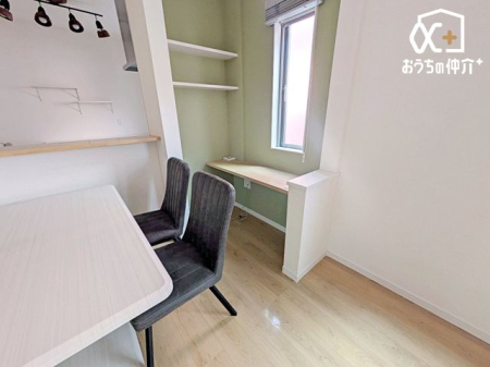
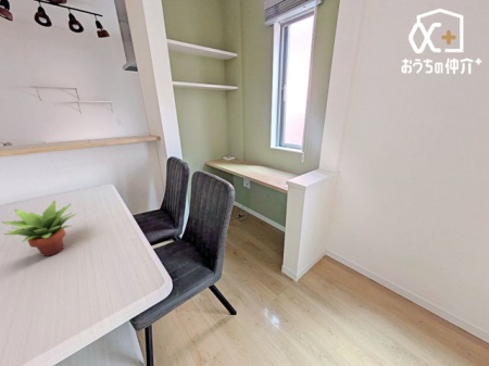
+ succulent plant (47, 229)
